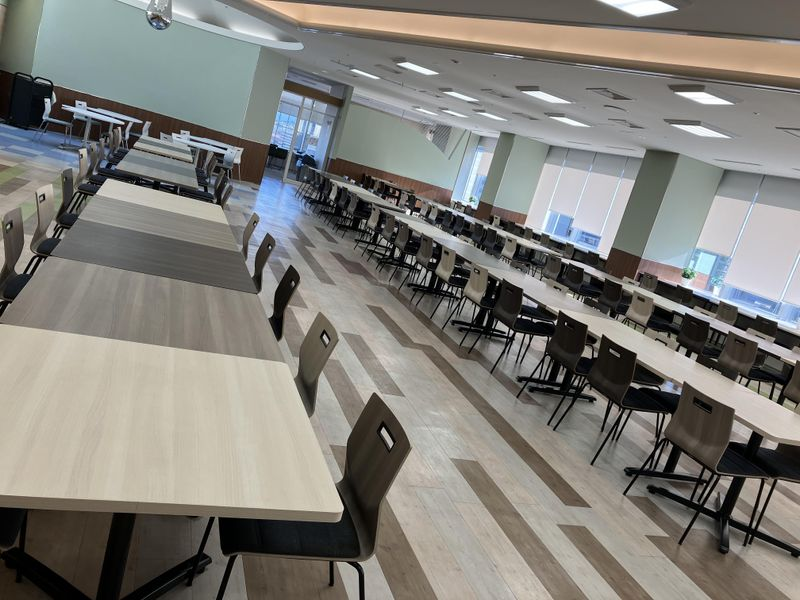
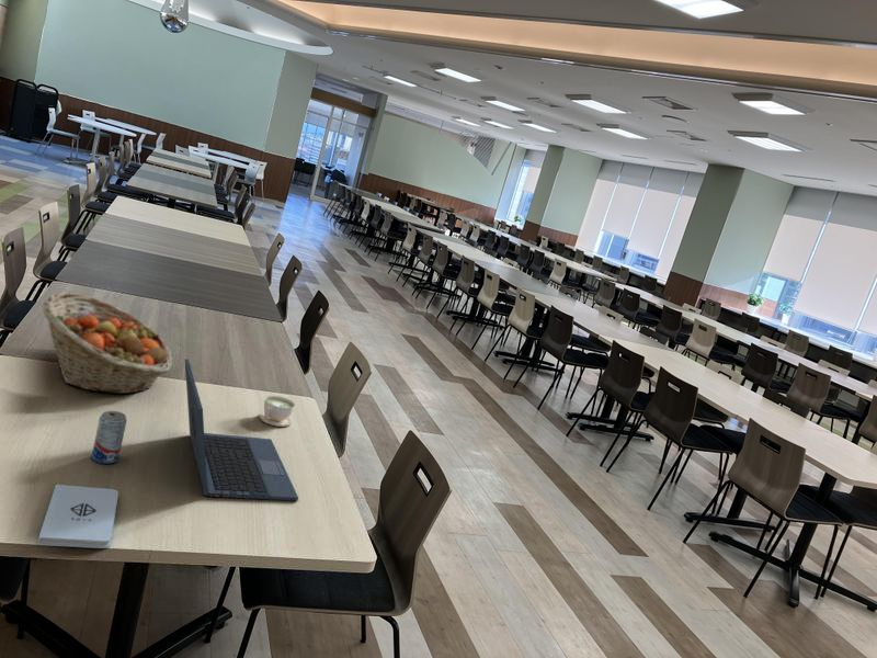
+ notepad (81, 514)
+ beverage can (110, 435)
+ fruit basket (109, 342)
+ laptop (235, 435)
+ coffee cup (276, 411)
